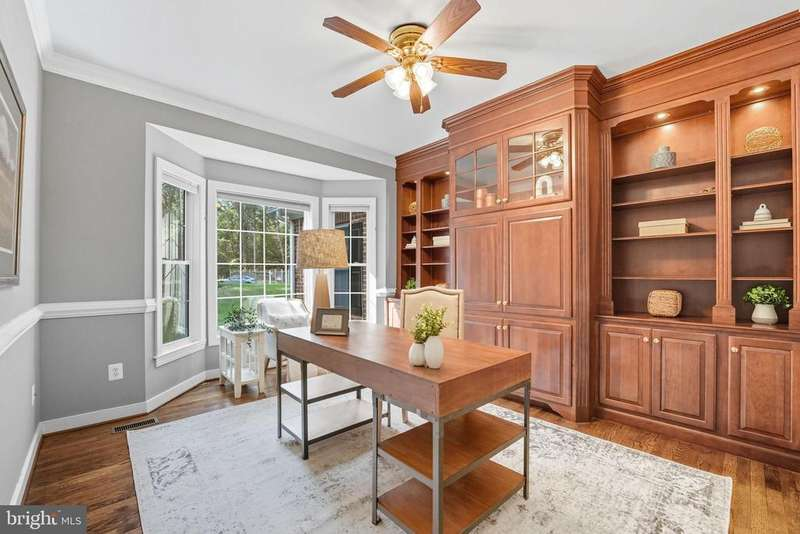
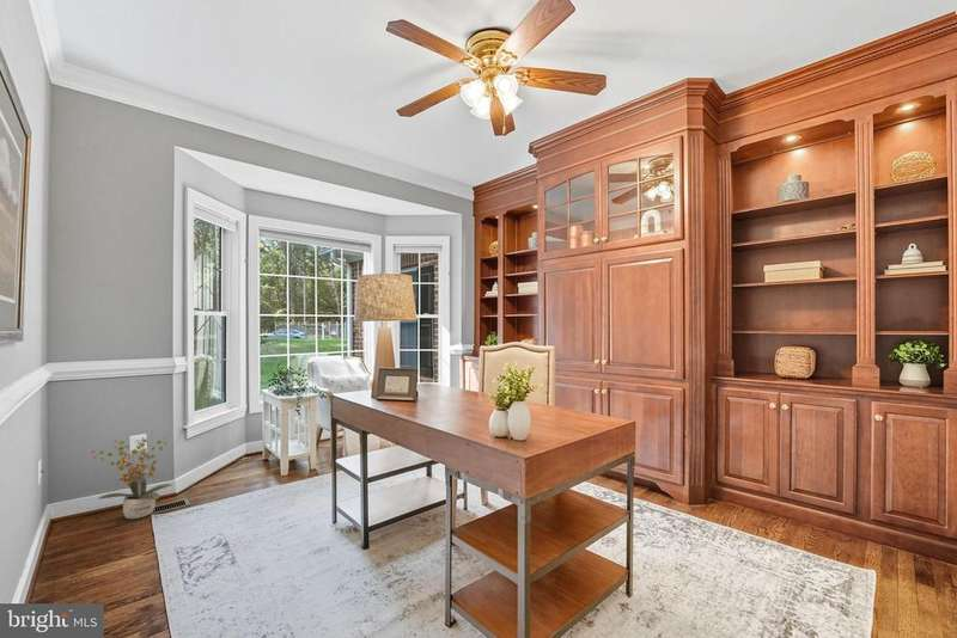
+ potted plant (134, 477)
